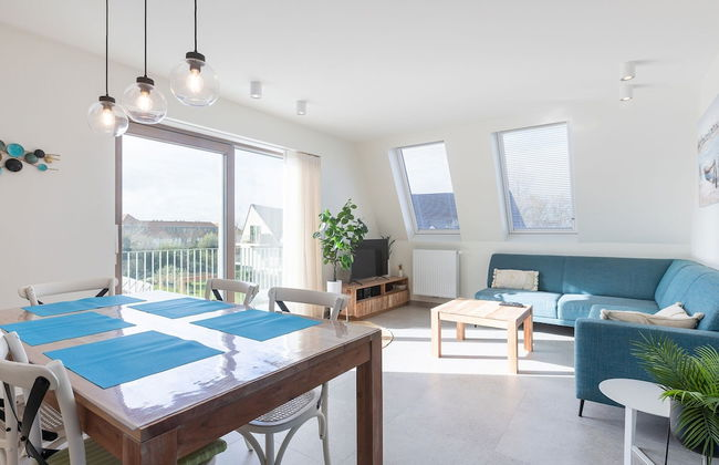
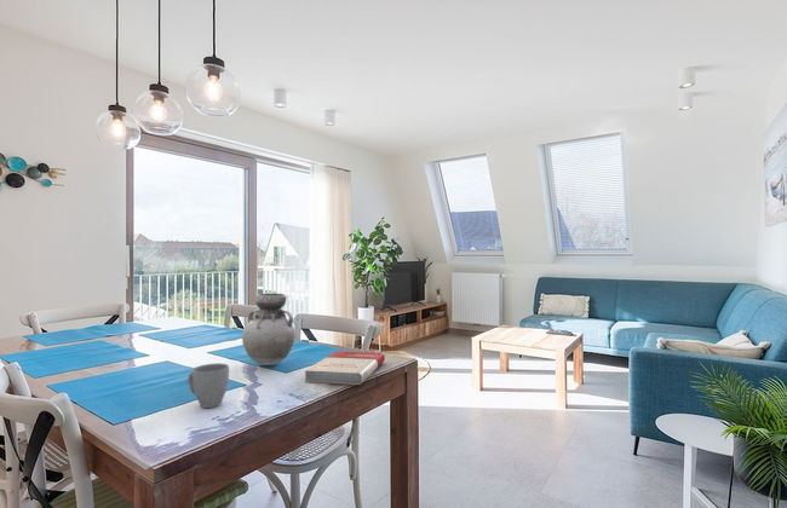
+ vase (269, 329)
+ mug (206, 385)
+ book (347, 365)
